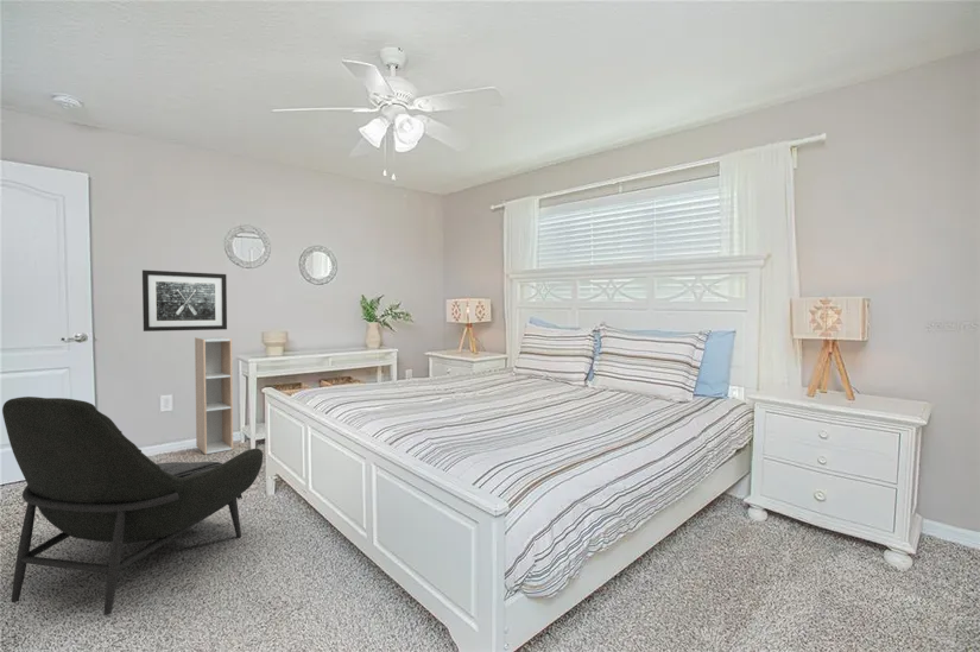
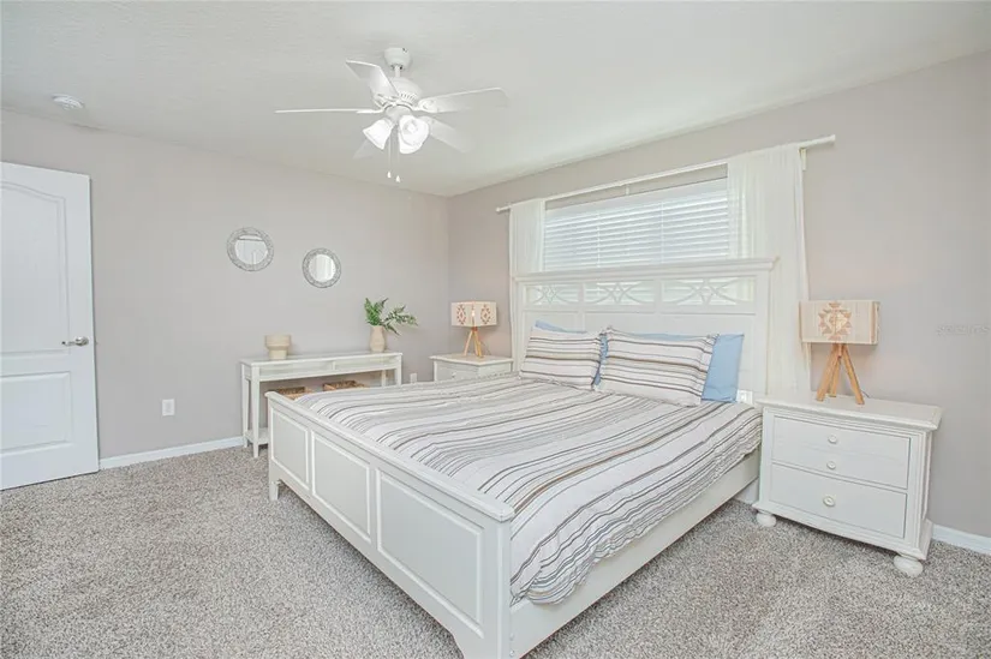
- wall art (186, 300)
- armchair (141, 470)
- shelf unit (214, 393)
